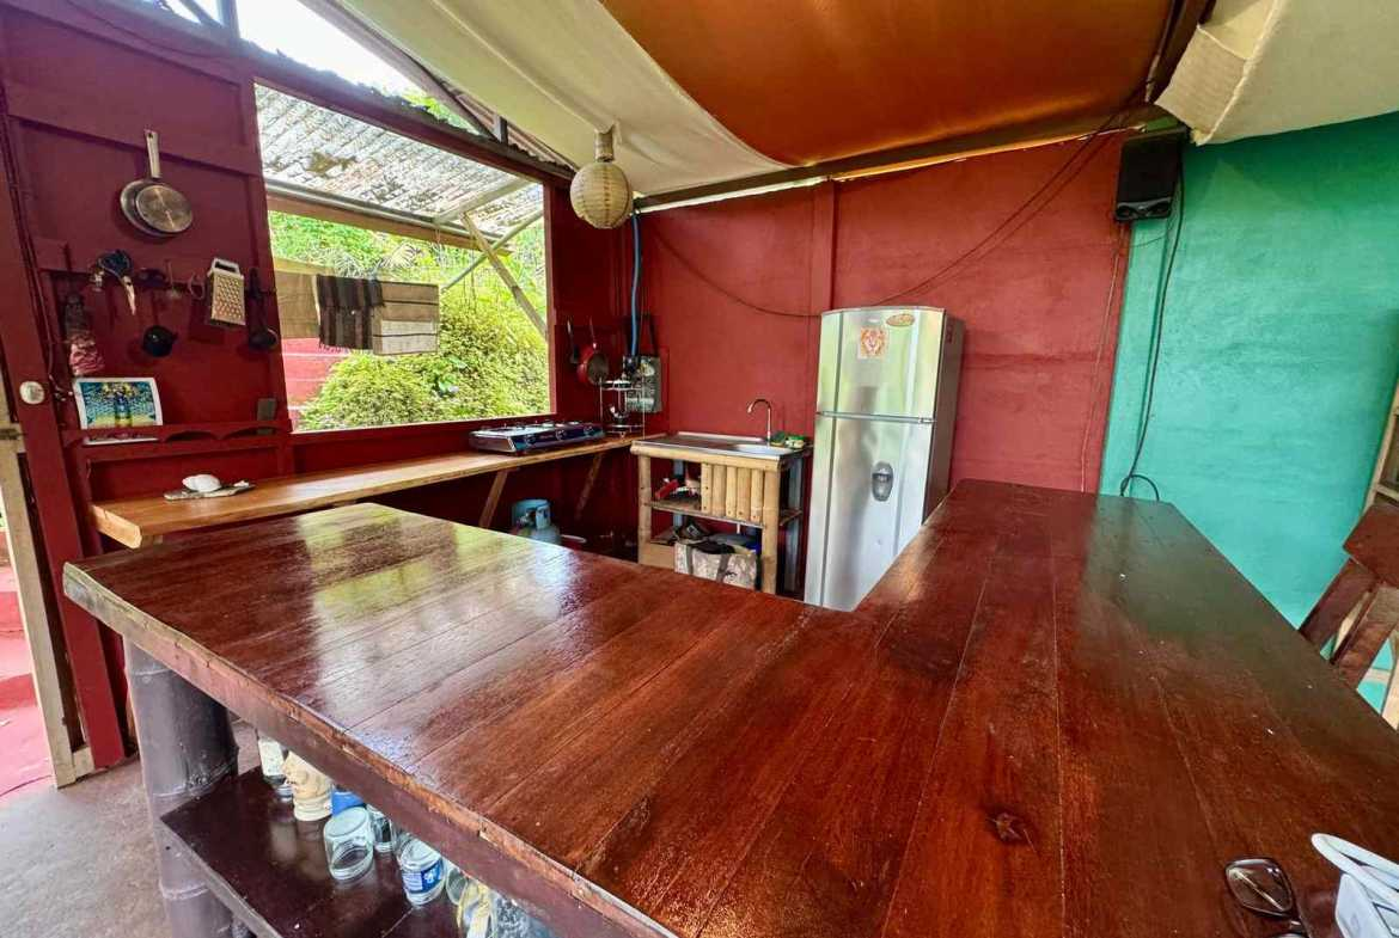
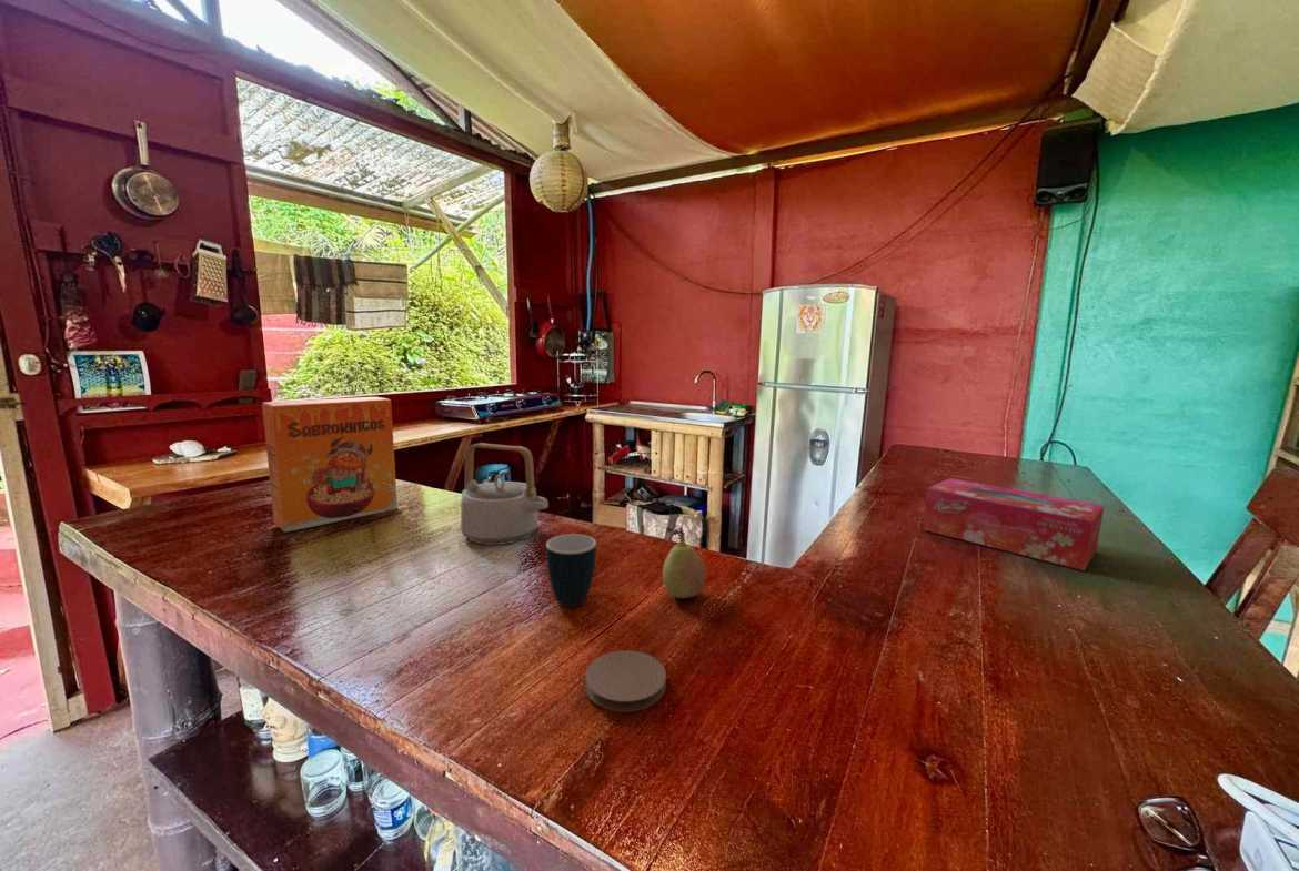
+ fruit (684, 560)
+ coaster (625, 678)
+ cereal box (334, 459)
+ mug (575, 568)
+ teapot (505, 490)
+ tissue box (1008, 518)
